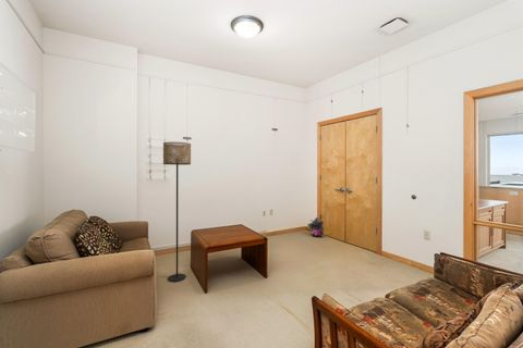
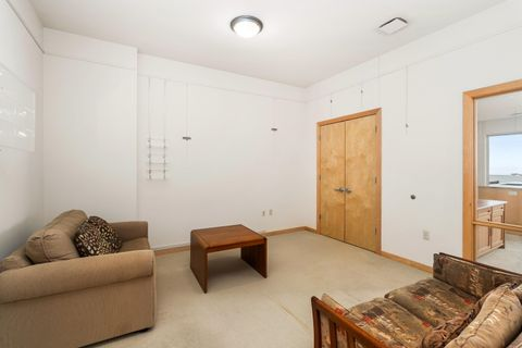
- floor lamp (177, 210)
- potted plant (316, 226)
